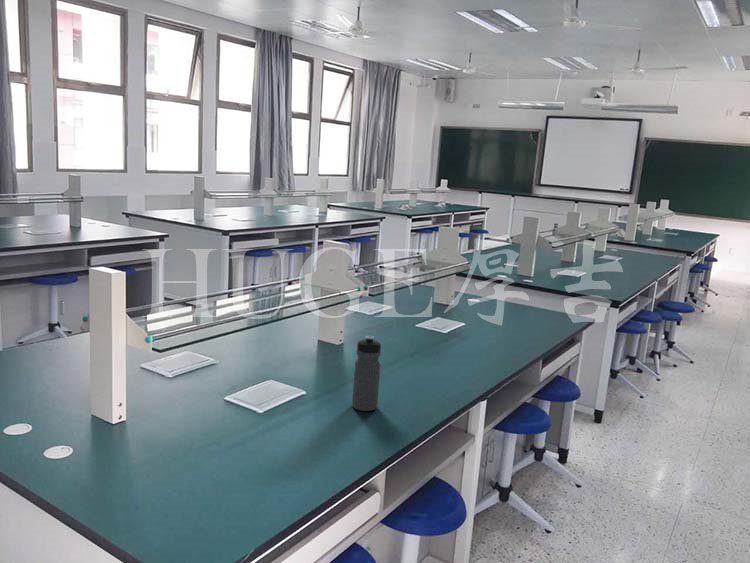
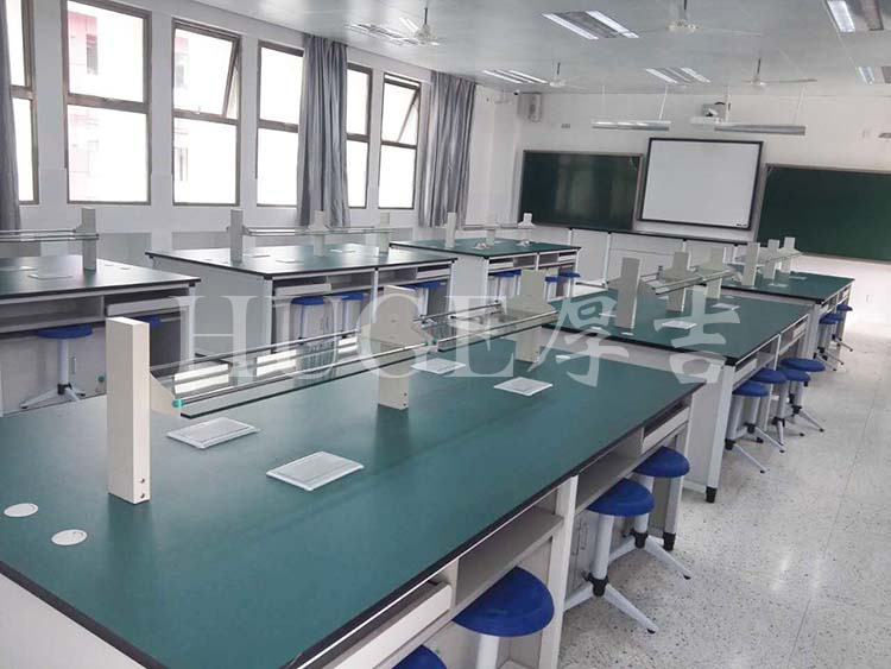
- water bottle (367, 371)
